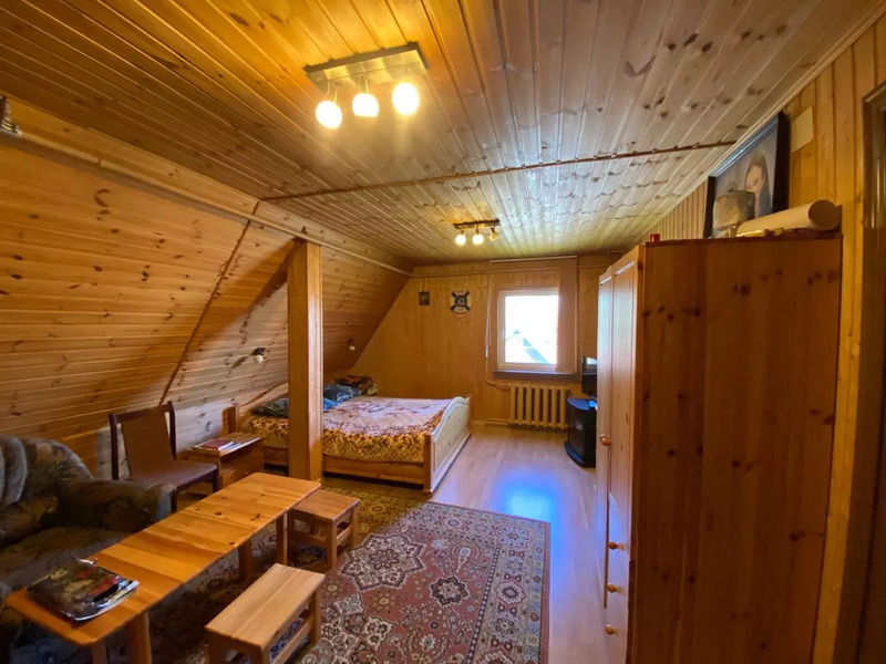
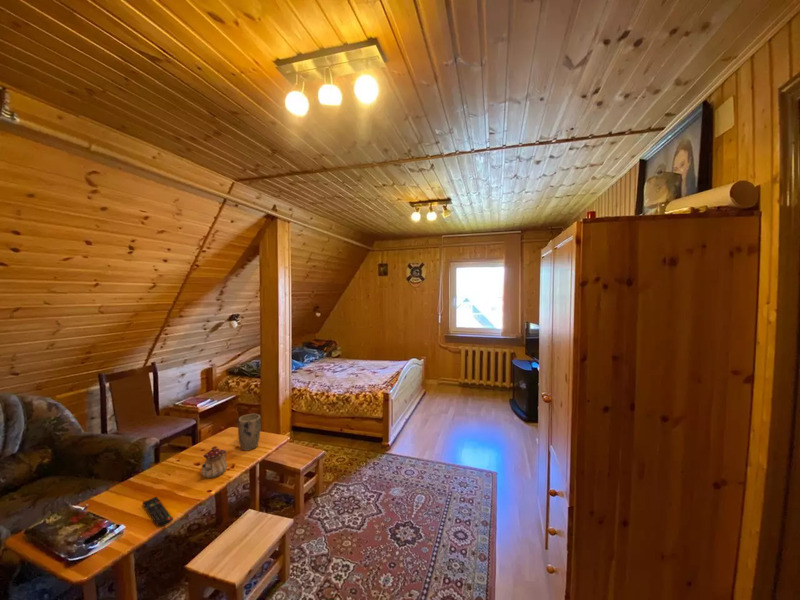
+ plant pot (249, 432)
+ teapot (215, 458)
+ remote control (157, 511)
